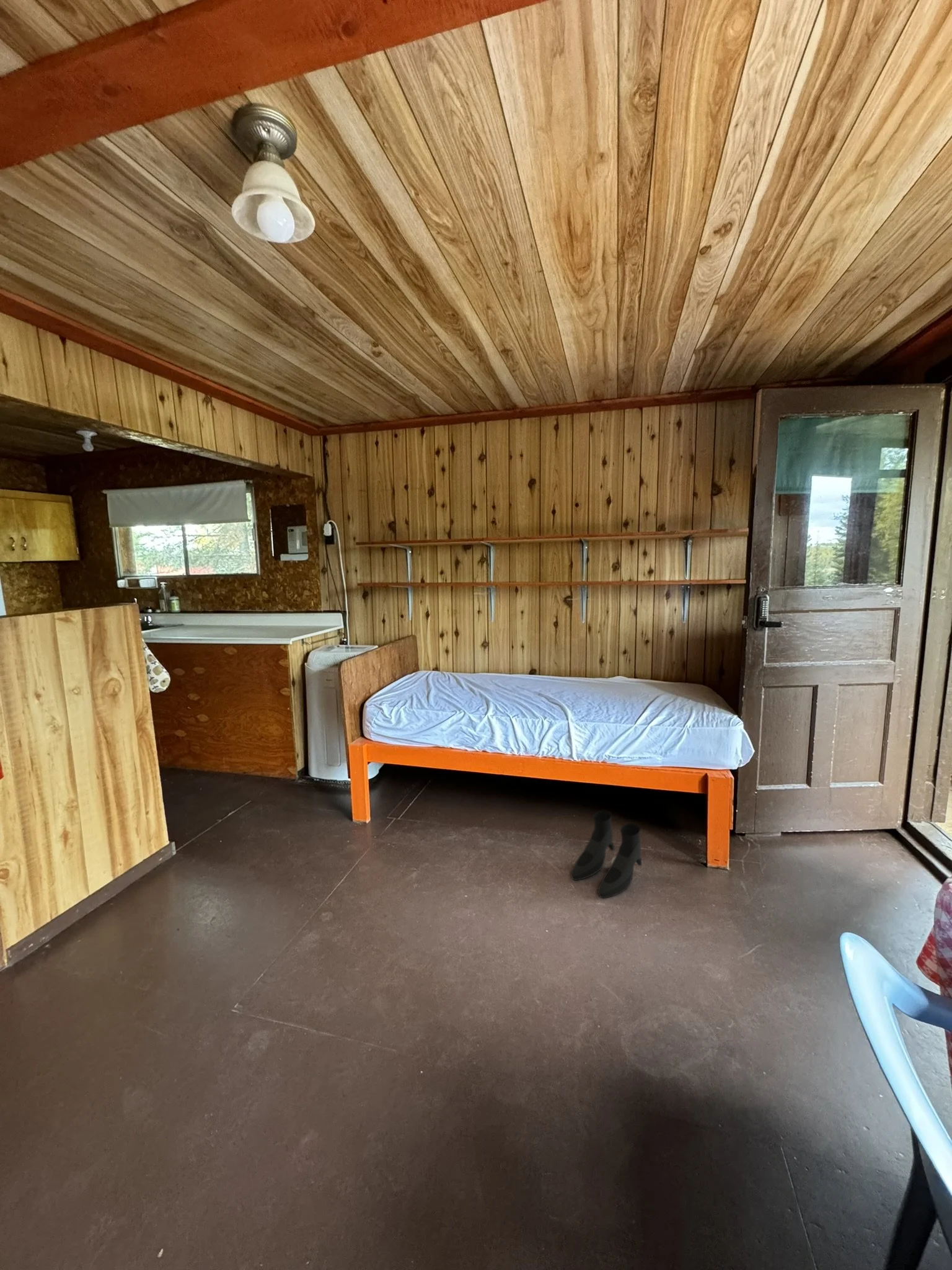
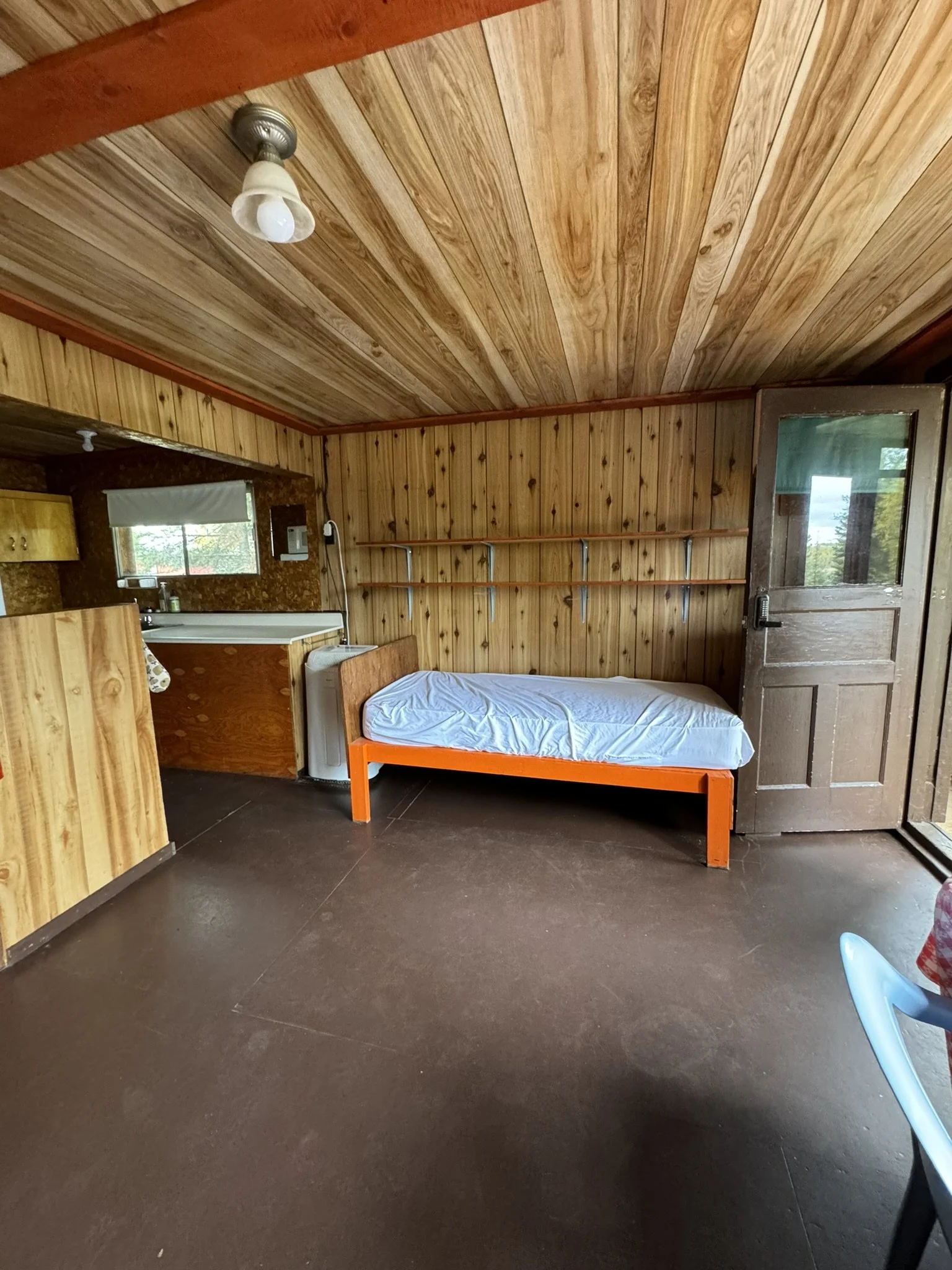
- boots (606, 849)
